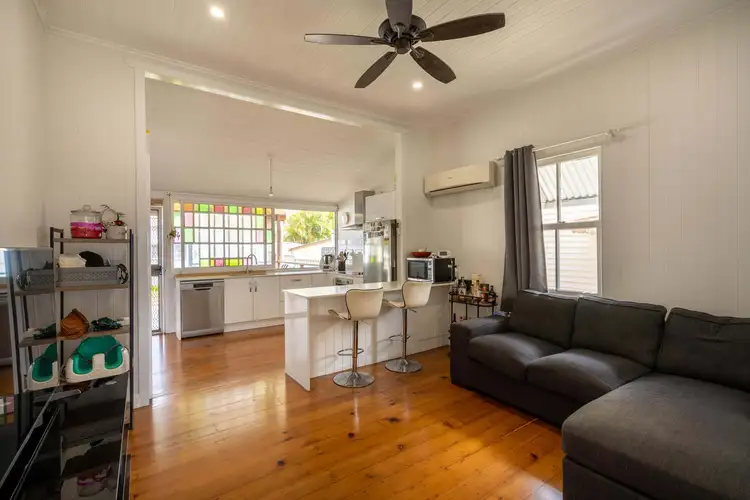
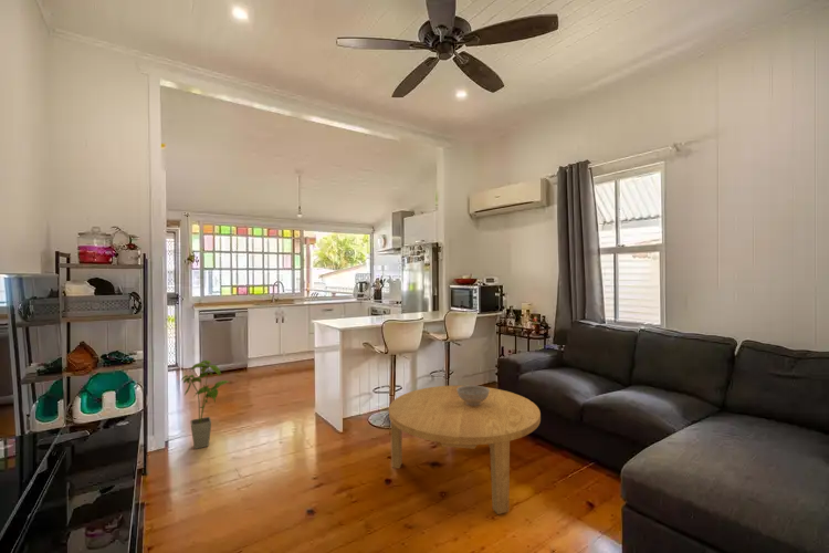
+ coffee table (463, 438)
+ house plant (207, 401)
+ decorative bowl (473, 396)
